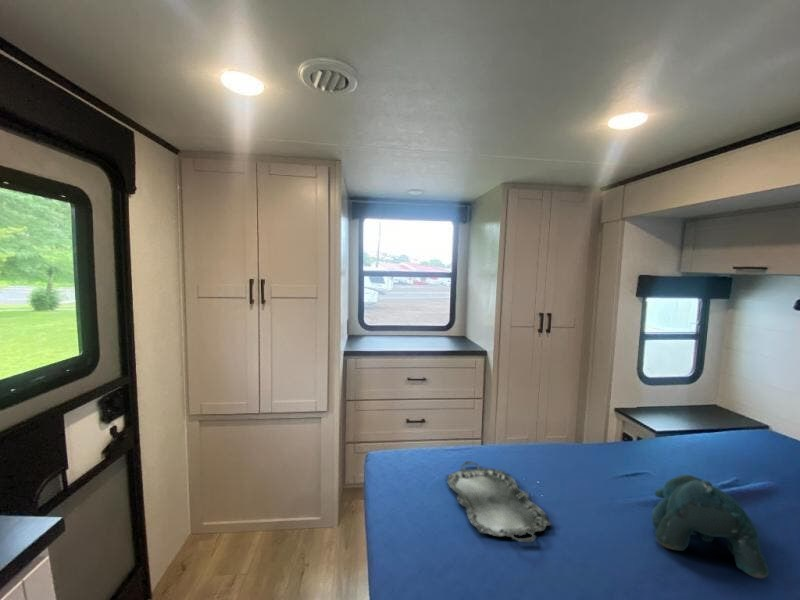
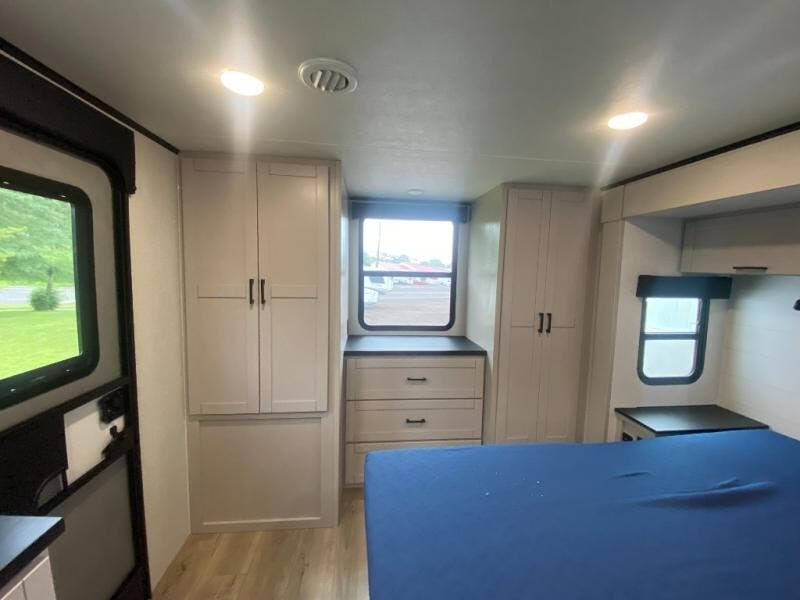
- serving tray (493, 497)
- teddy bear (705, 504)
